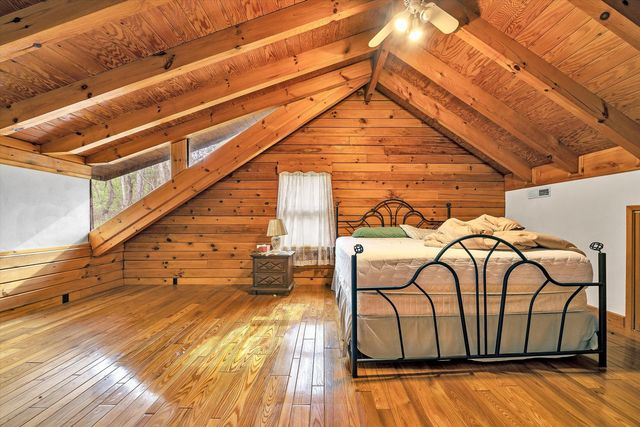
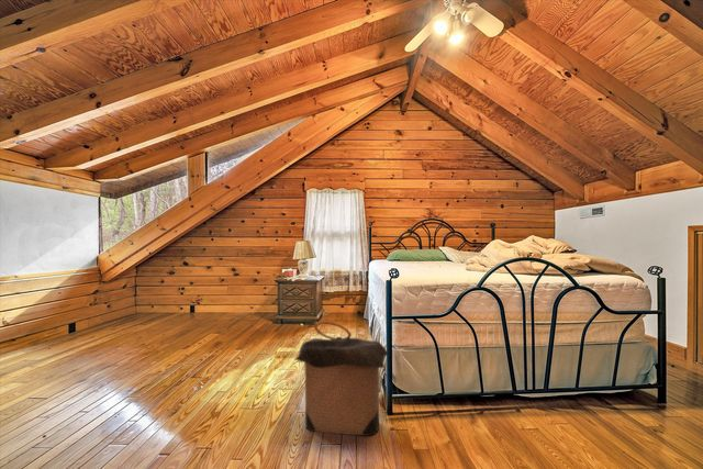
+ laundry hamper (343, 370)
